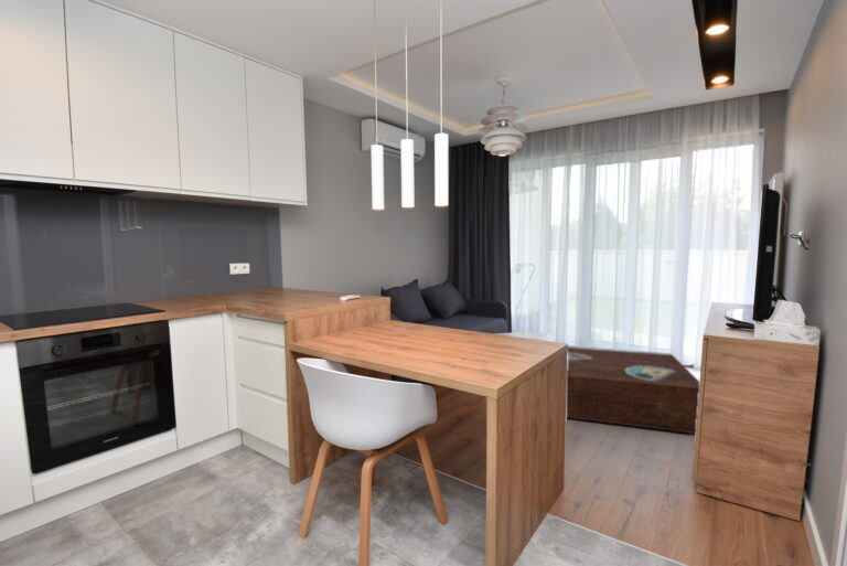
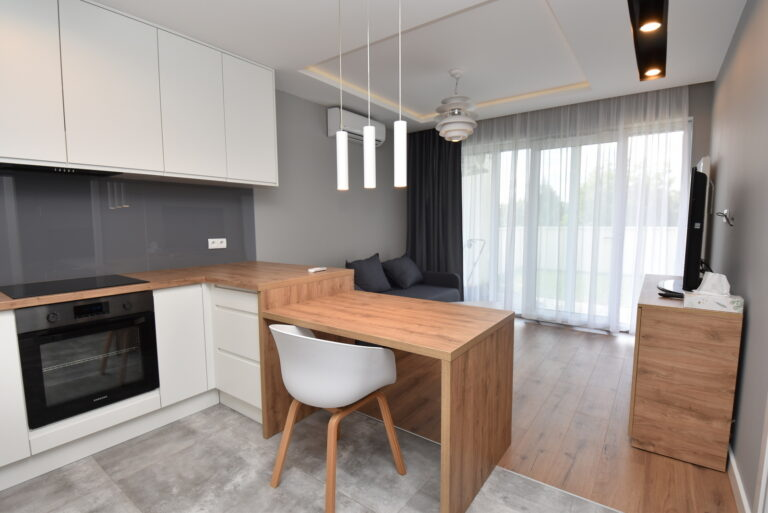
- stereo (600, 380)
